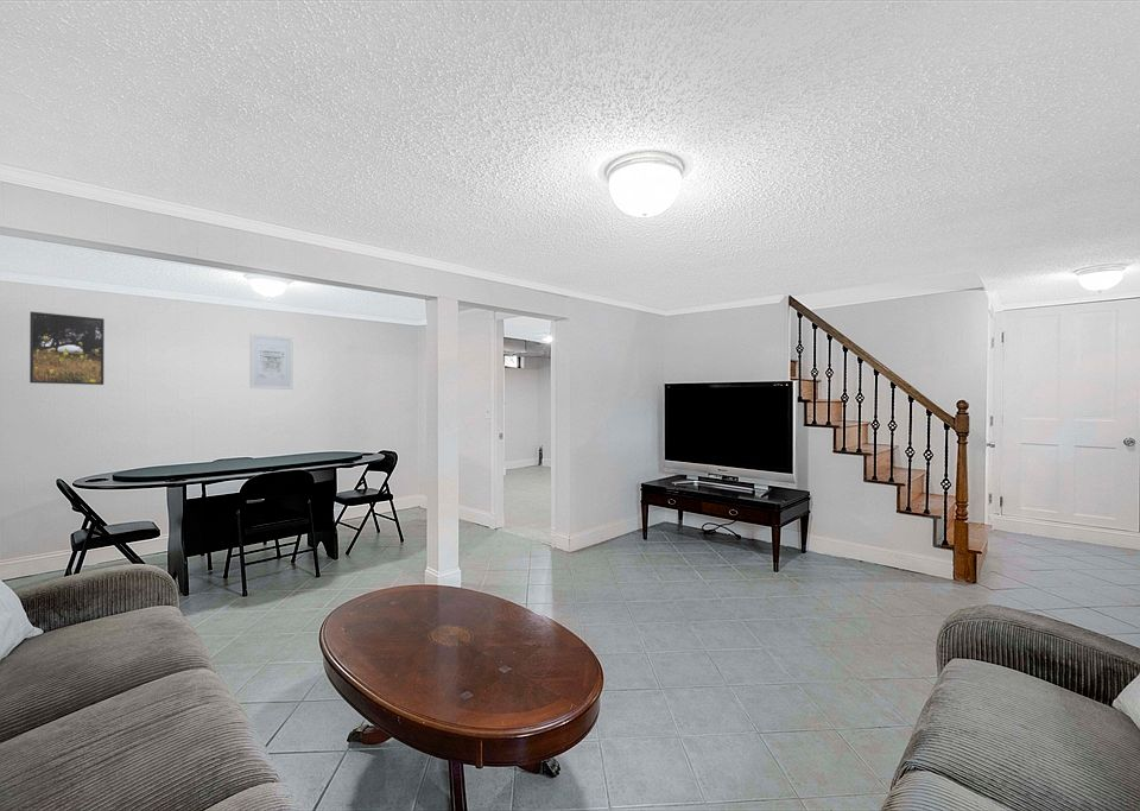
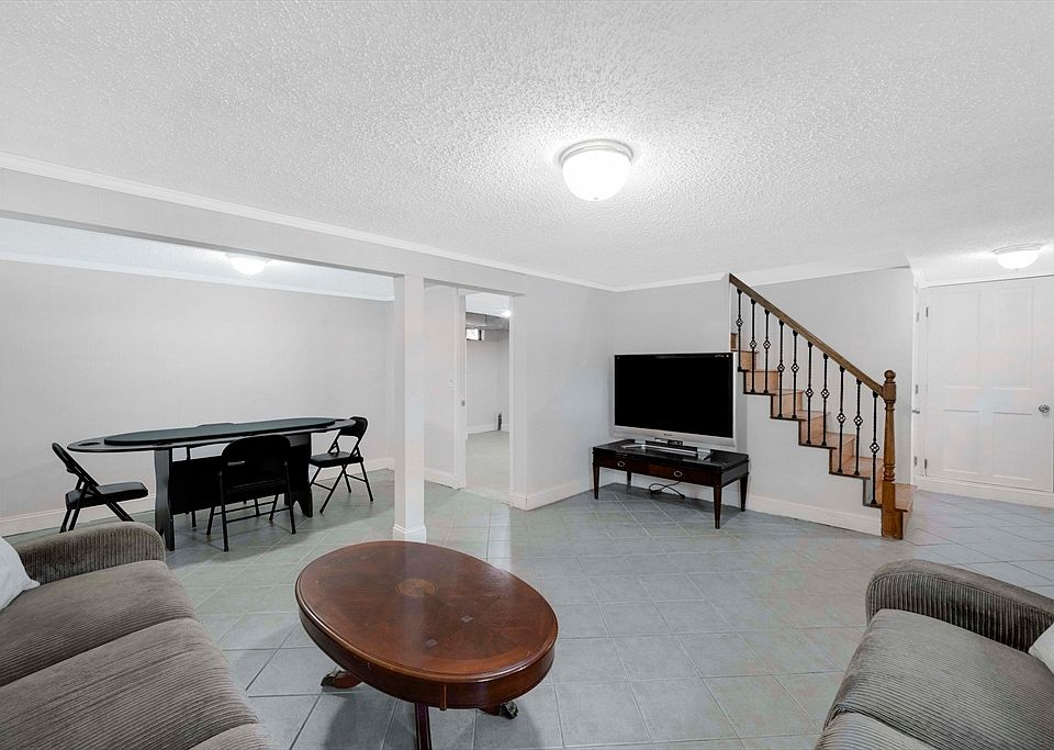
- wall art (272, 362)
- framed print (68, 349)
